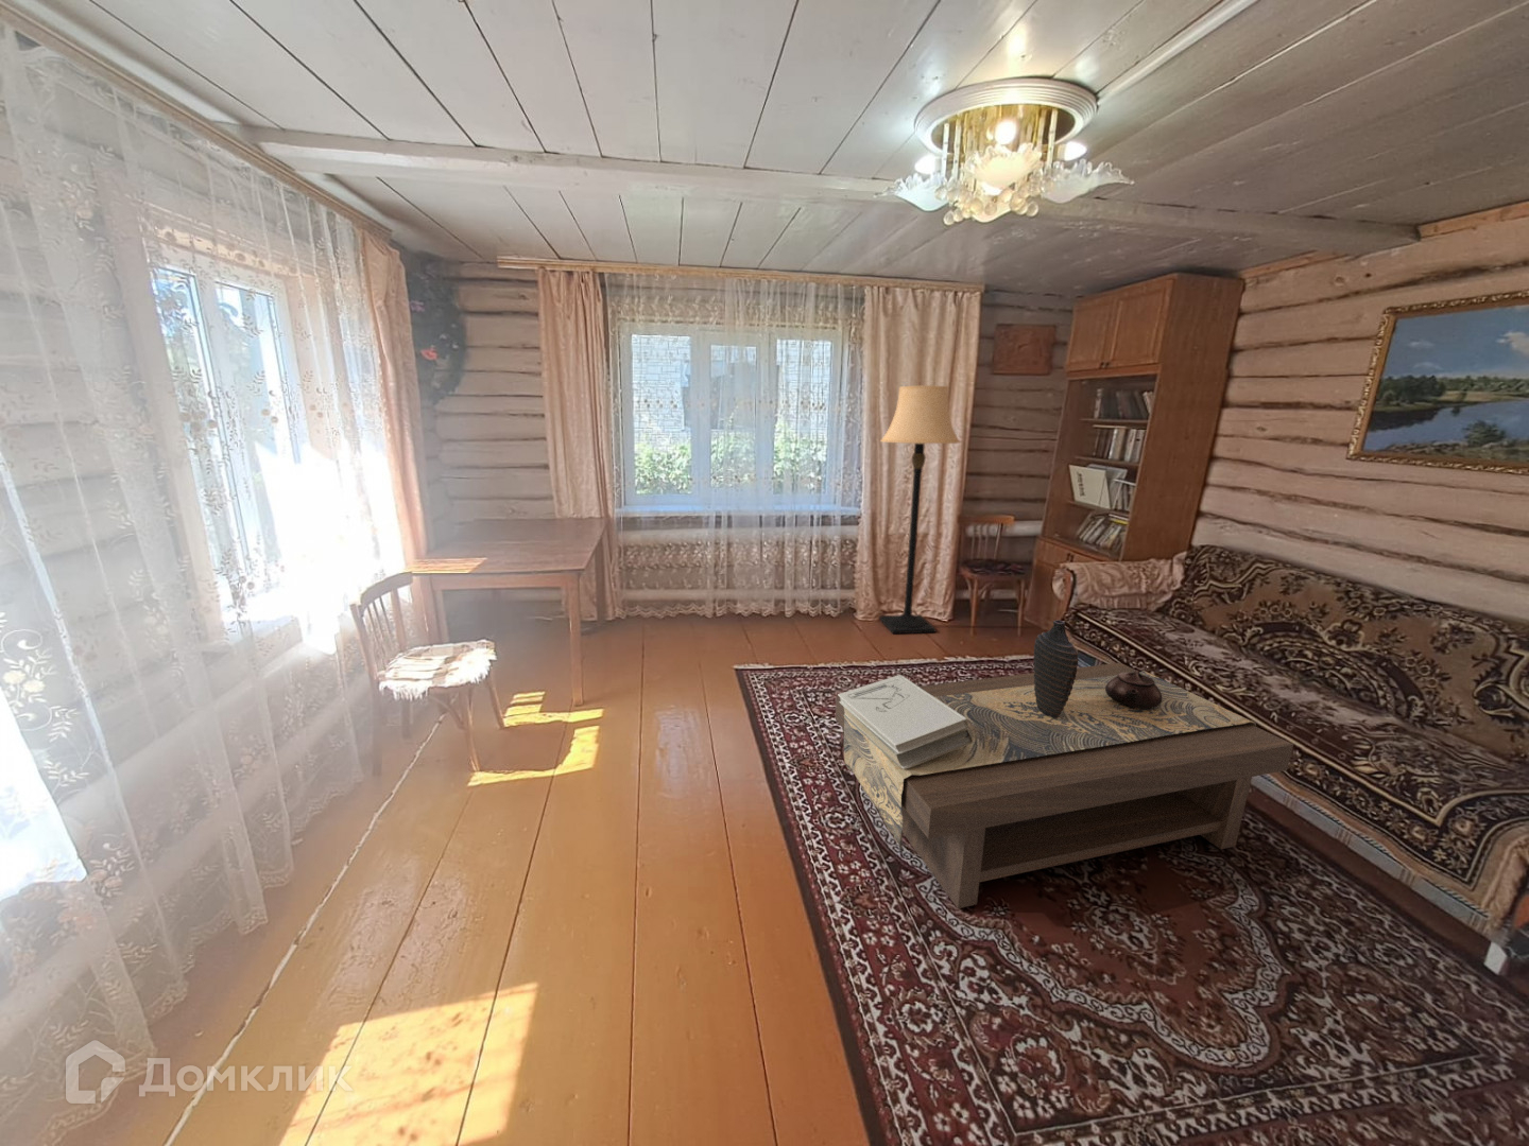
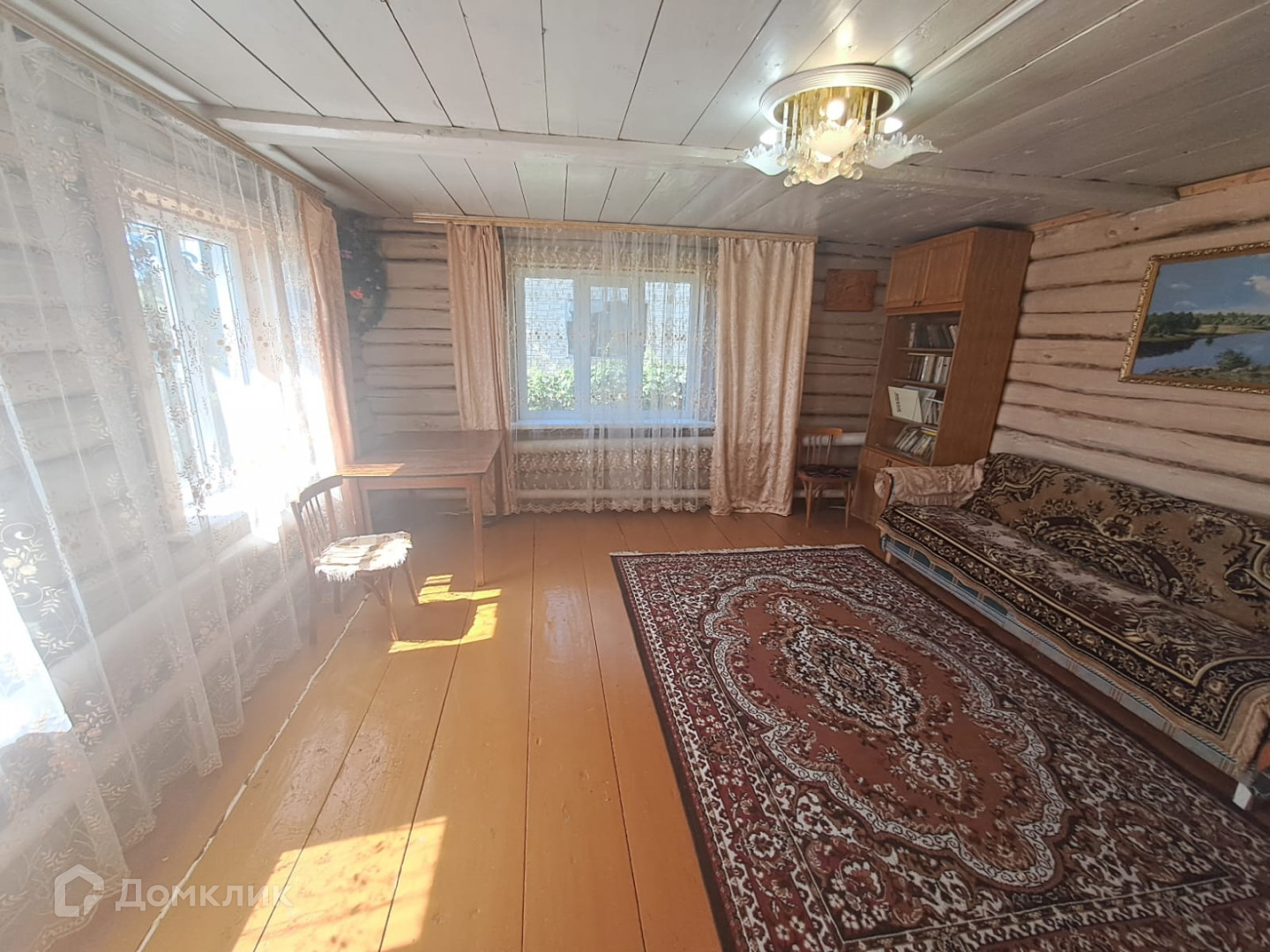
- books (903, 720)
- teapot (1135, 685)
- decorative vase (1053, 667)
- coffee table (1043, 763)
- lamp (914, 512)
